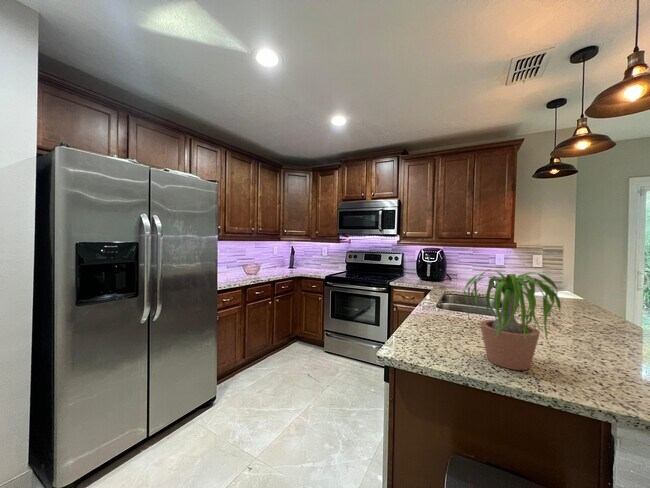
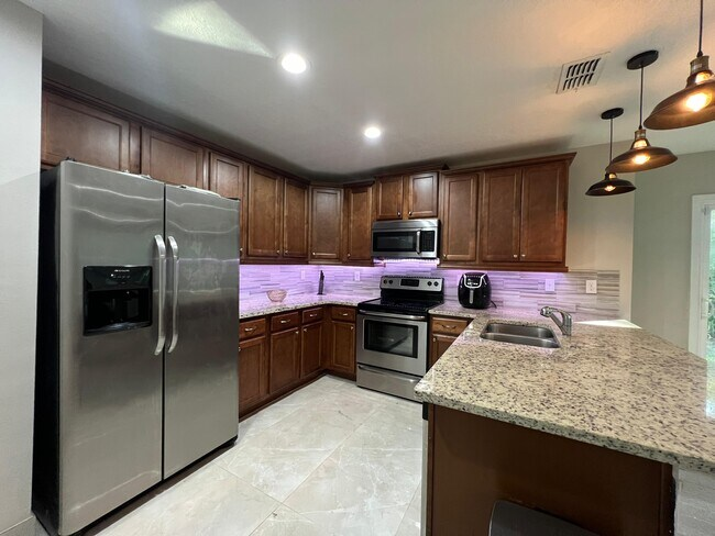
- potted plant (521, 318)
